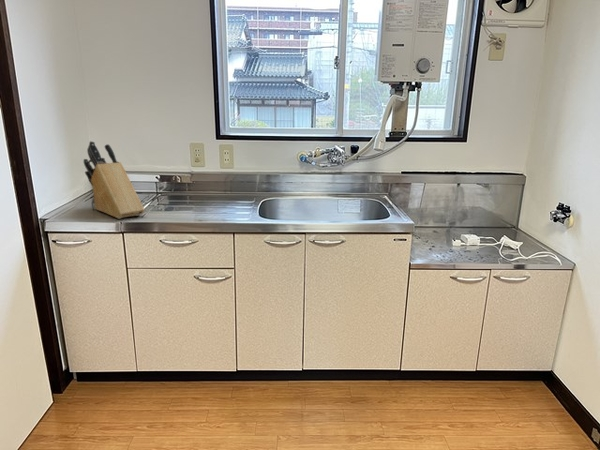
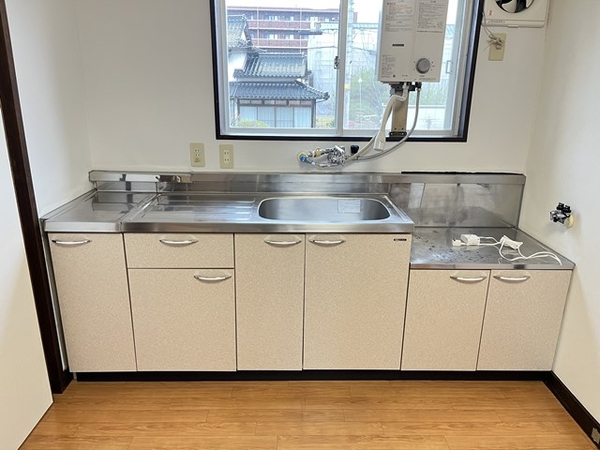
- knife block (111, 177)
